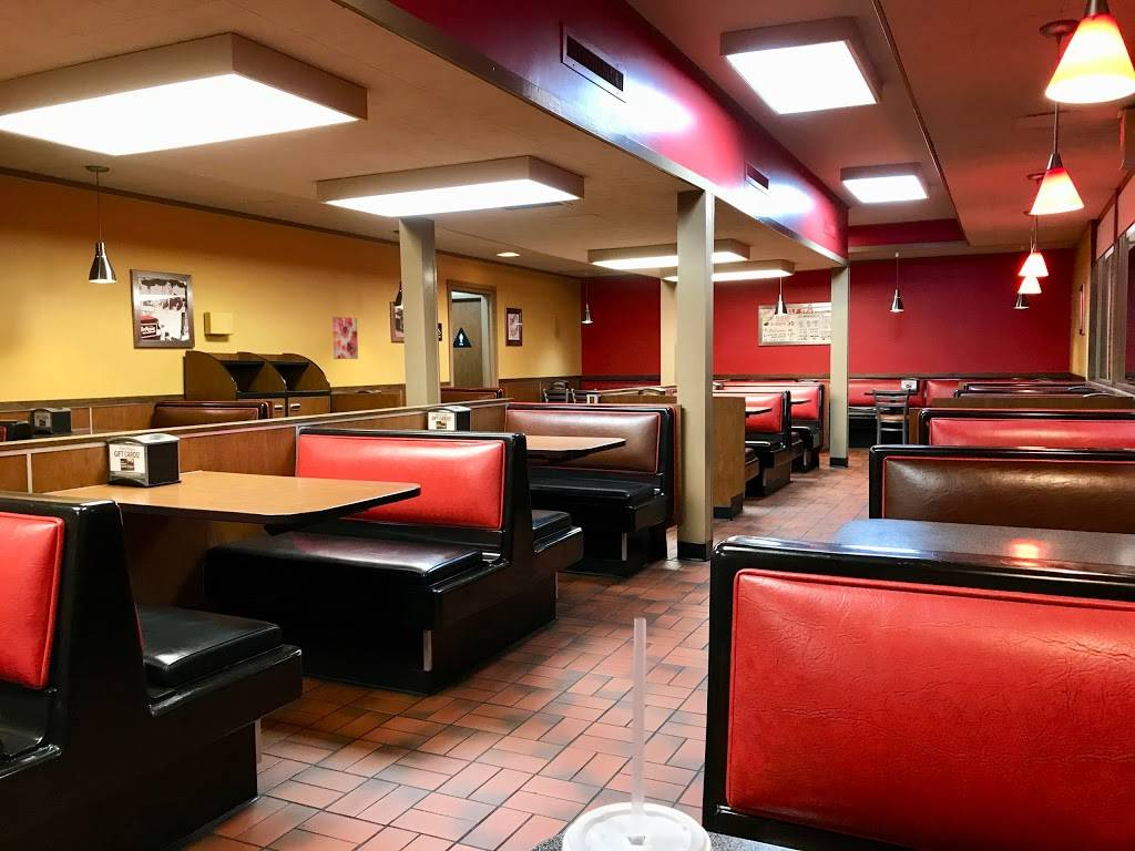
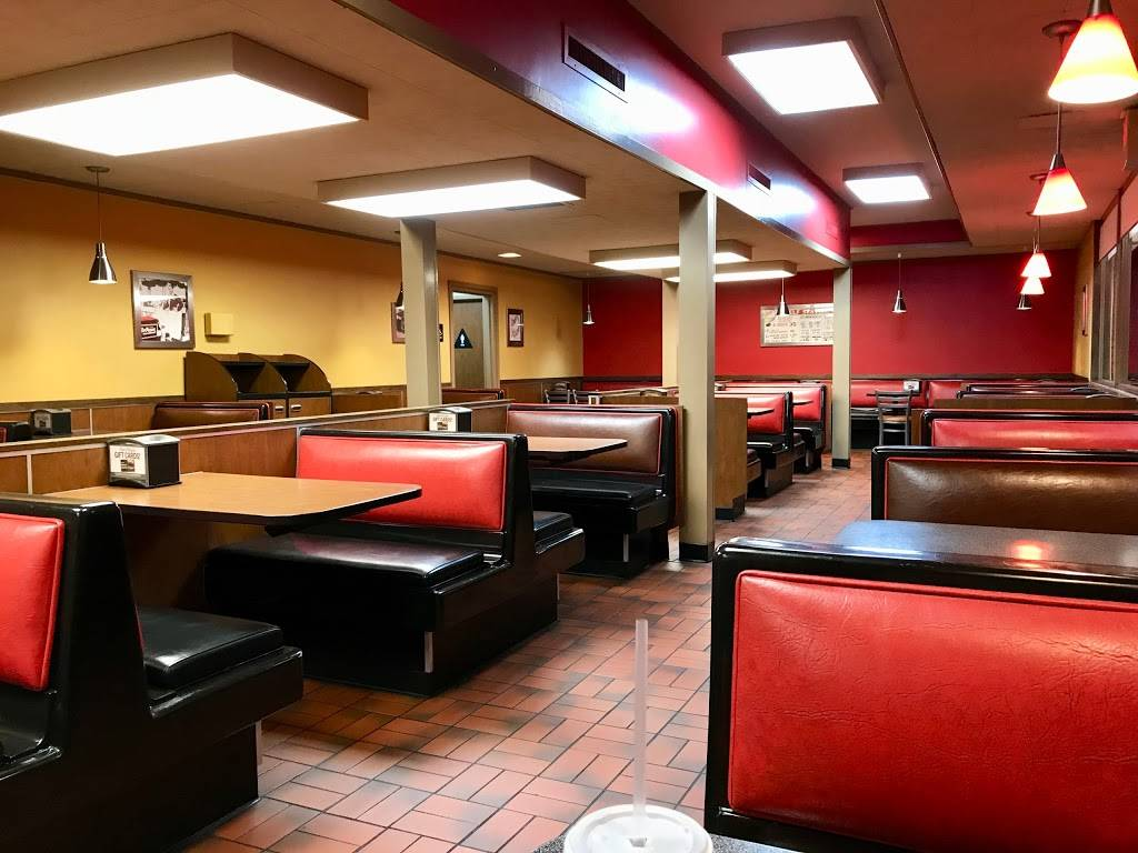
- wall art (345, 338)
